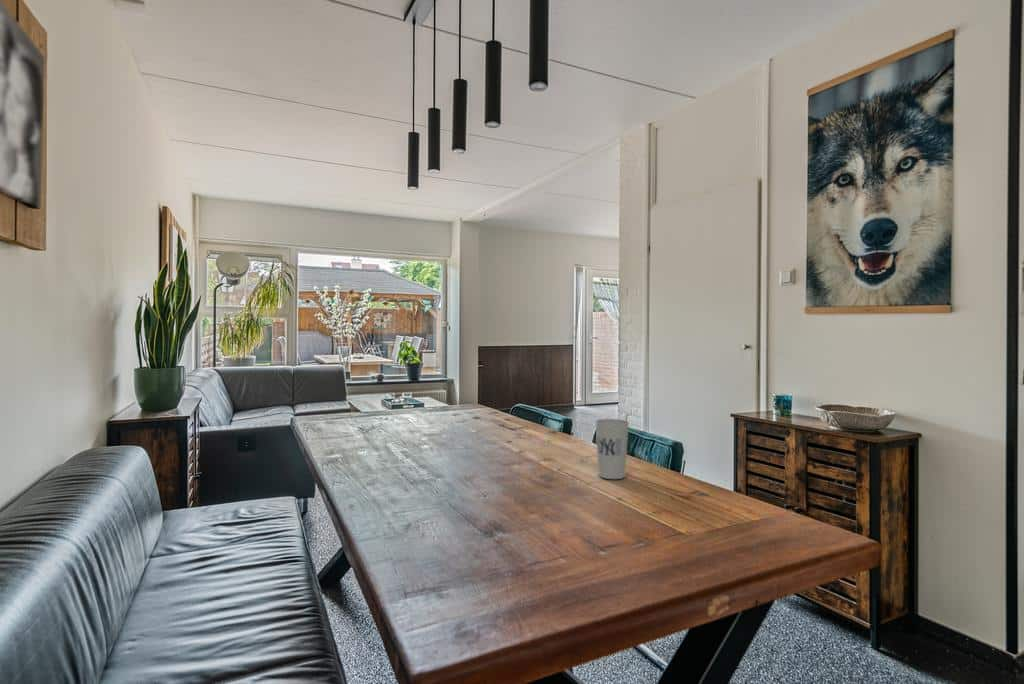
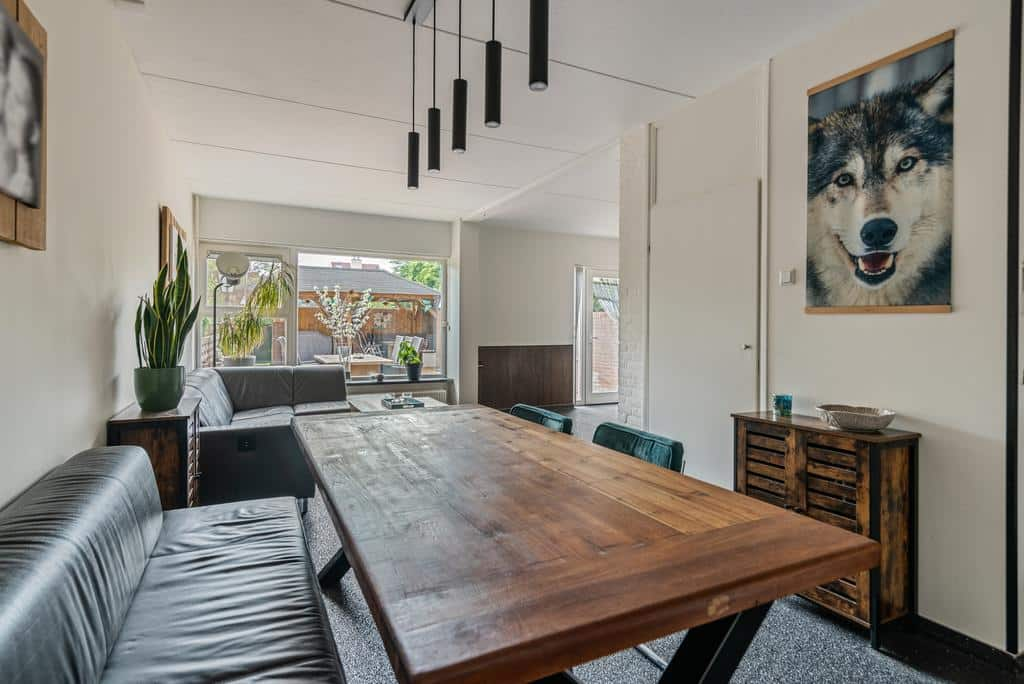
- cup (611, 448)
